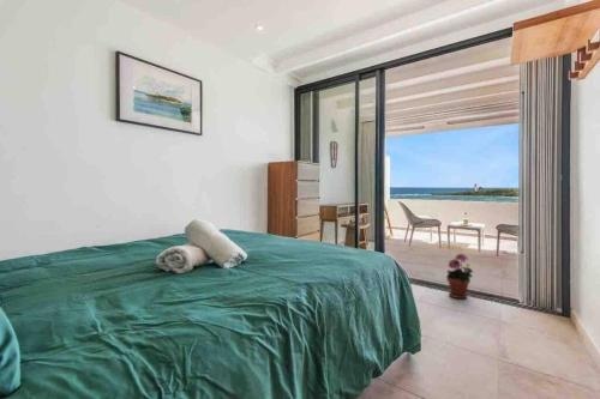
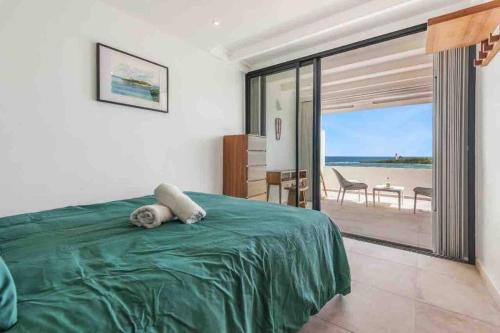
- potted plant (458, 274)
